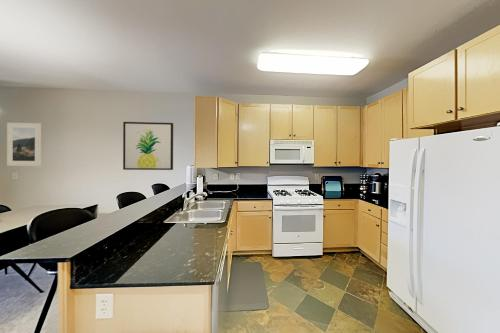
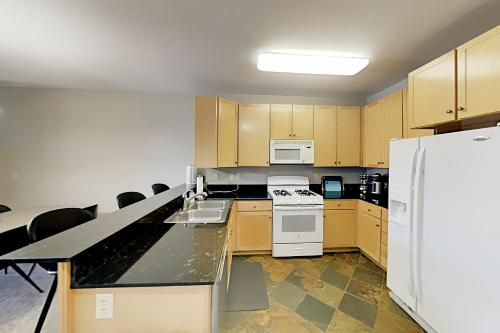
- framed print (24, 144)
- wall art (148, 146)
